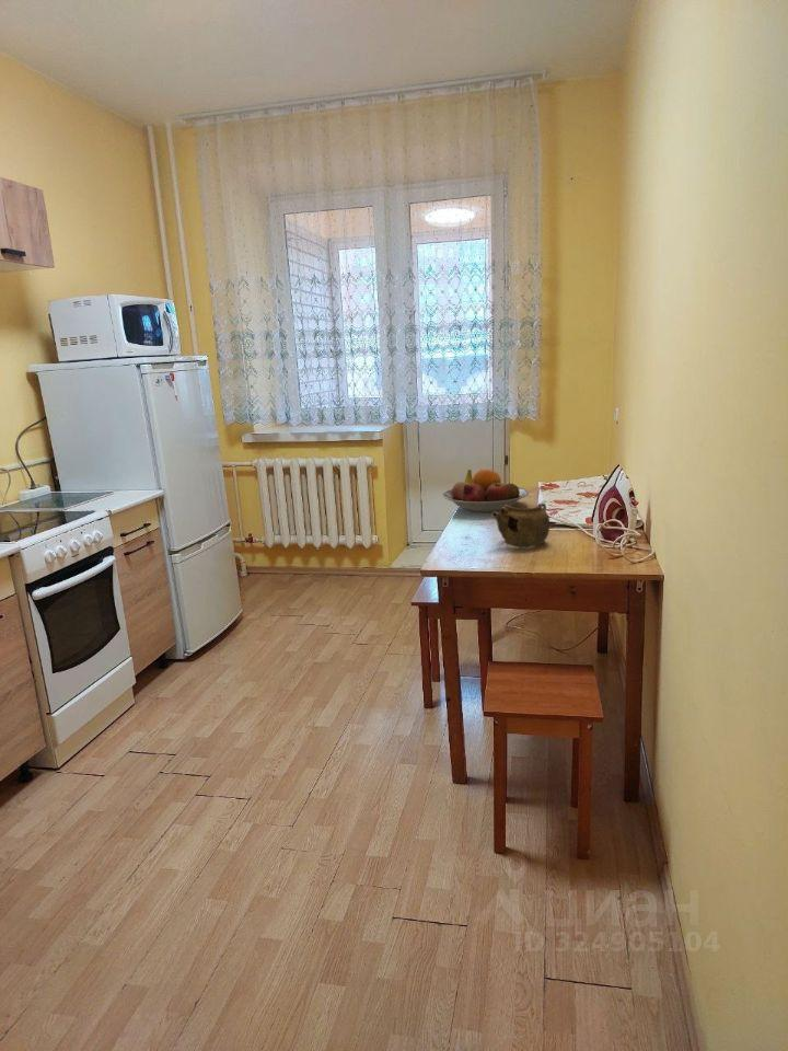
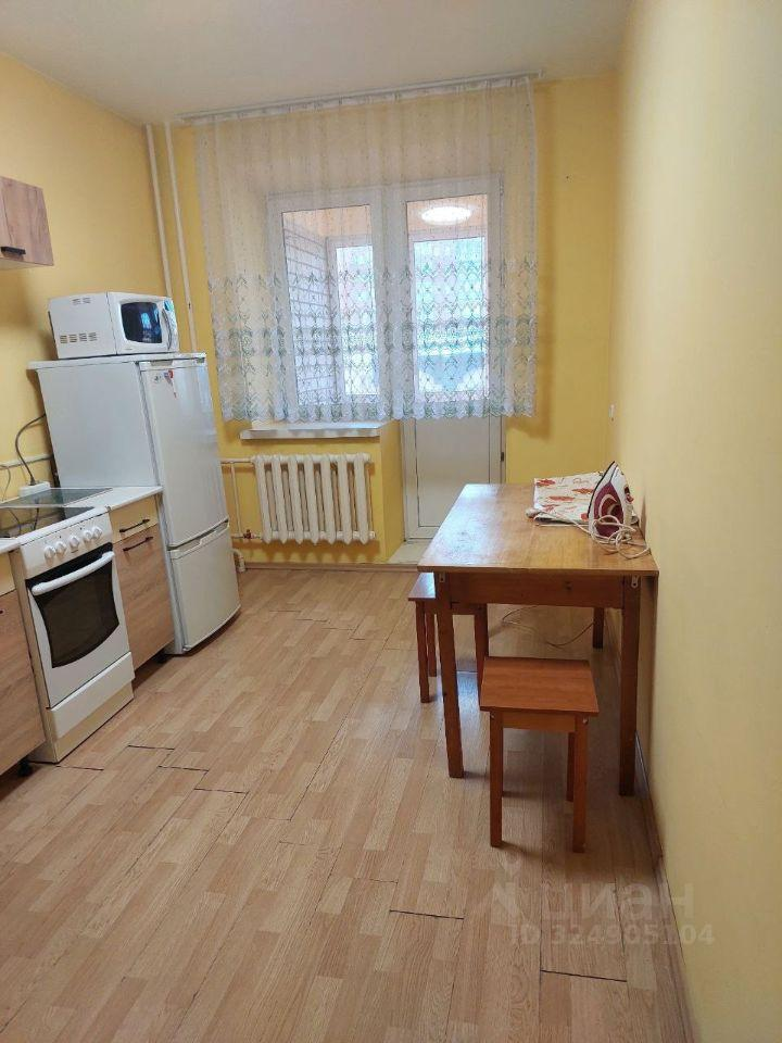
- fruit bowl (485, 489)
- teapot (518, 523)
